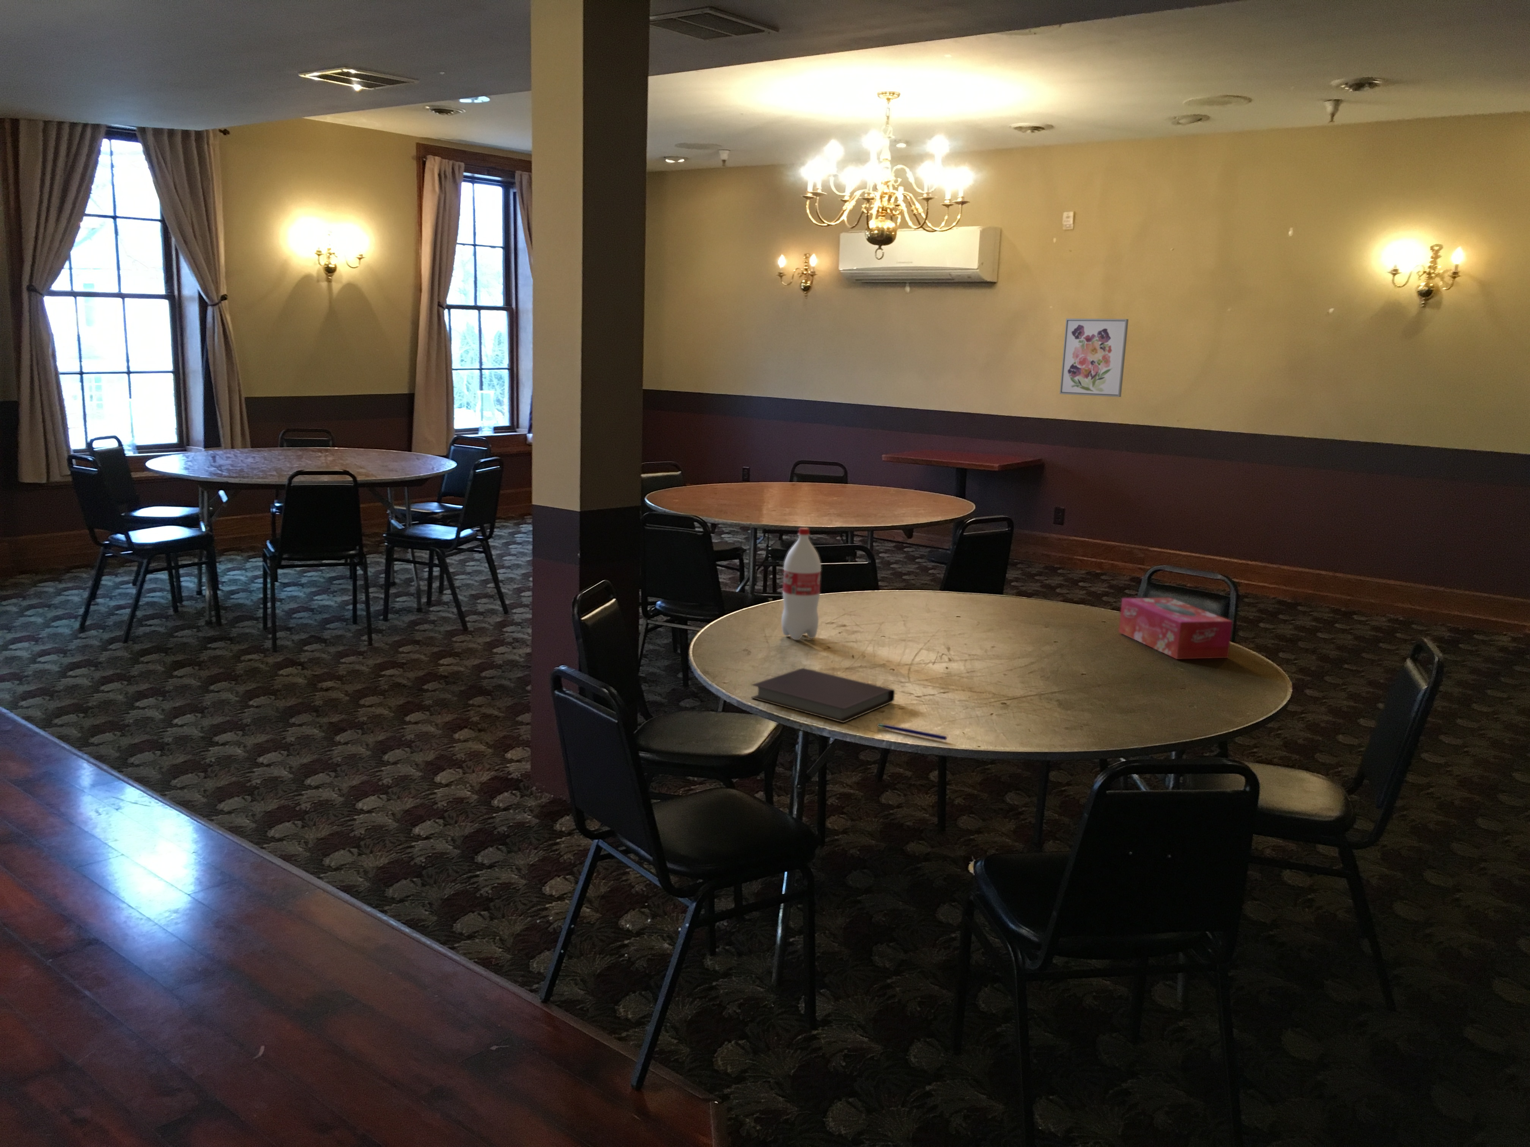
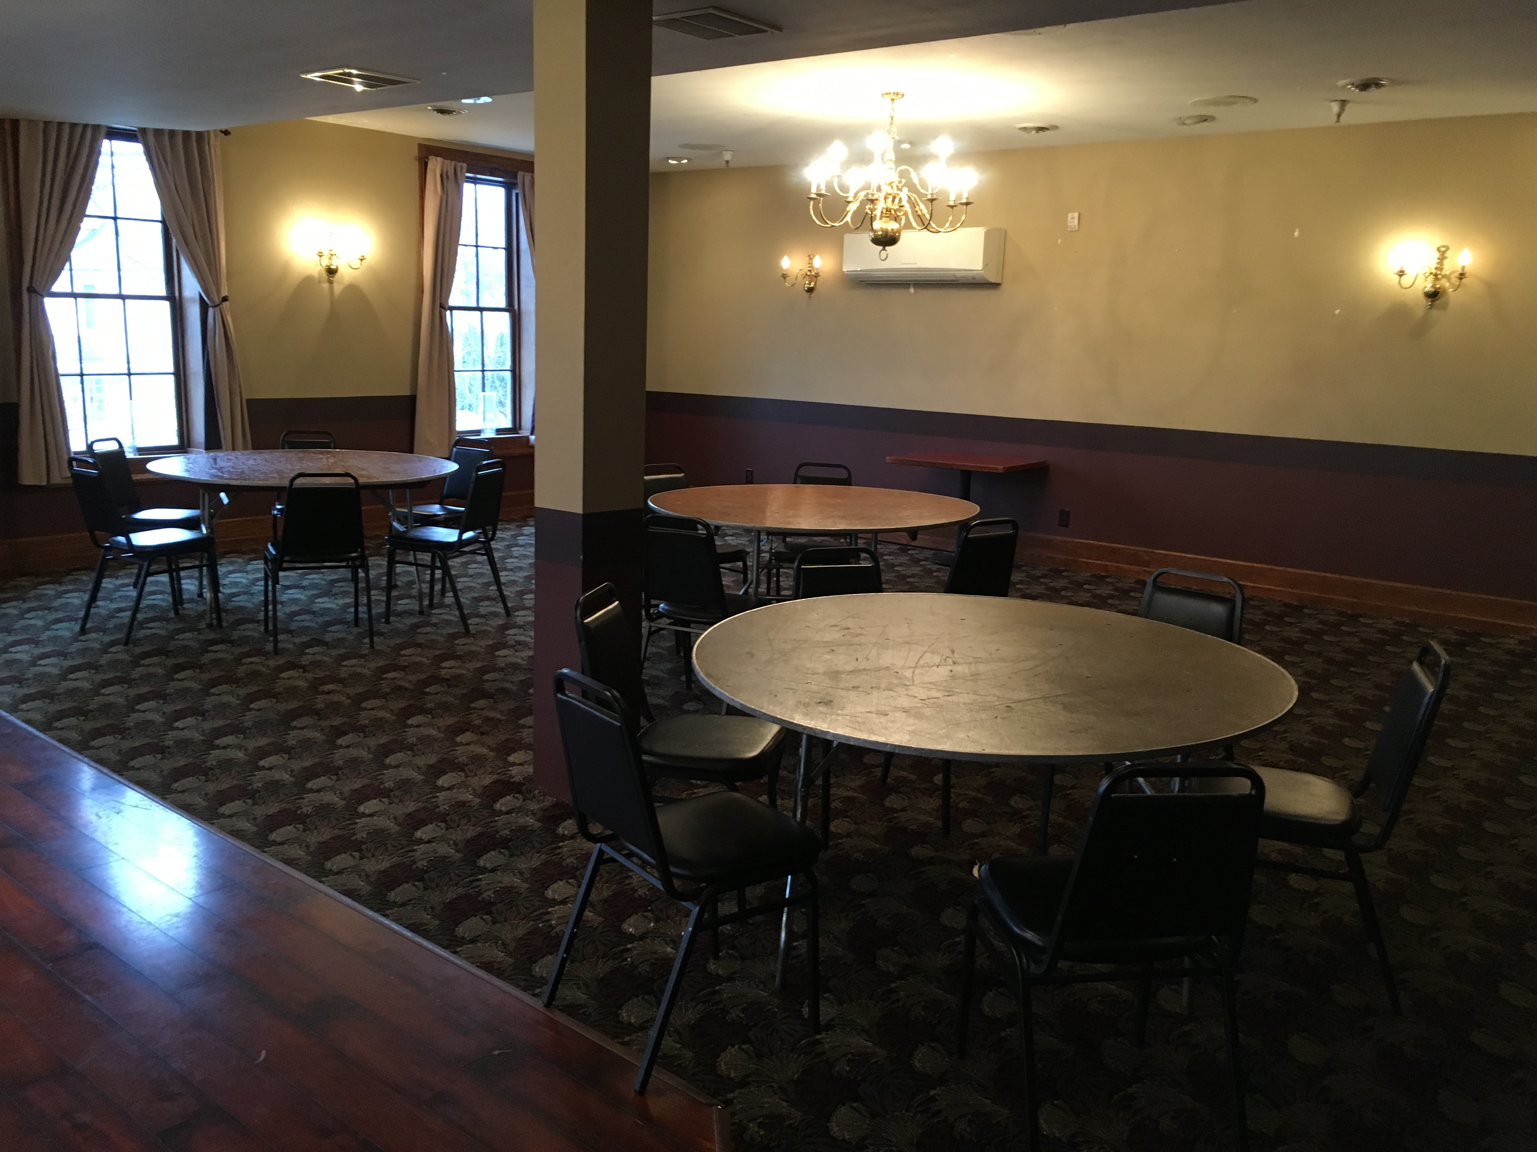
- wall art (1093, 358)
- bottle (801, 583)
- tissue box (1173, 627)
- notebook (823, 693)
- pen (911, 731)
